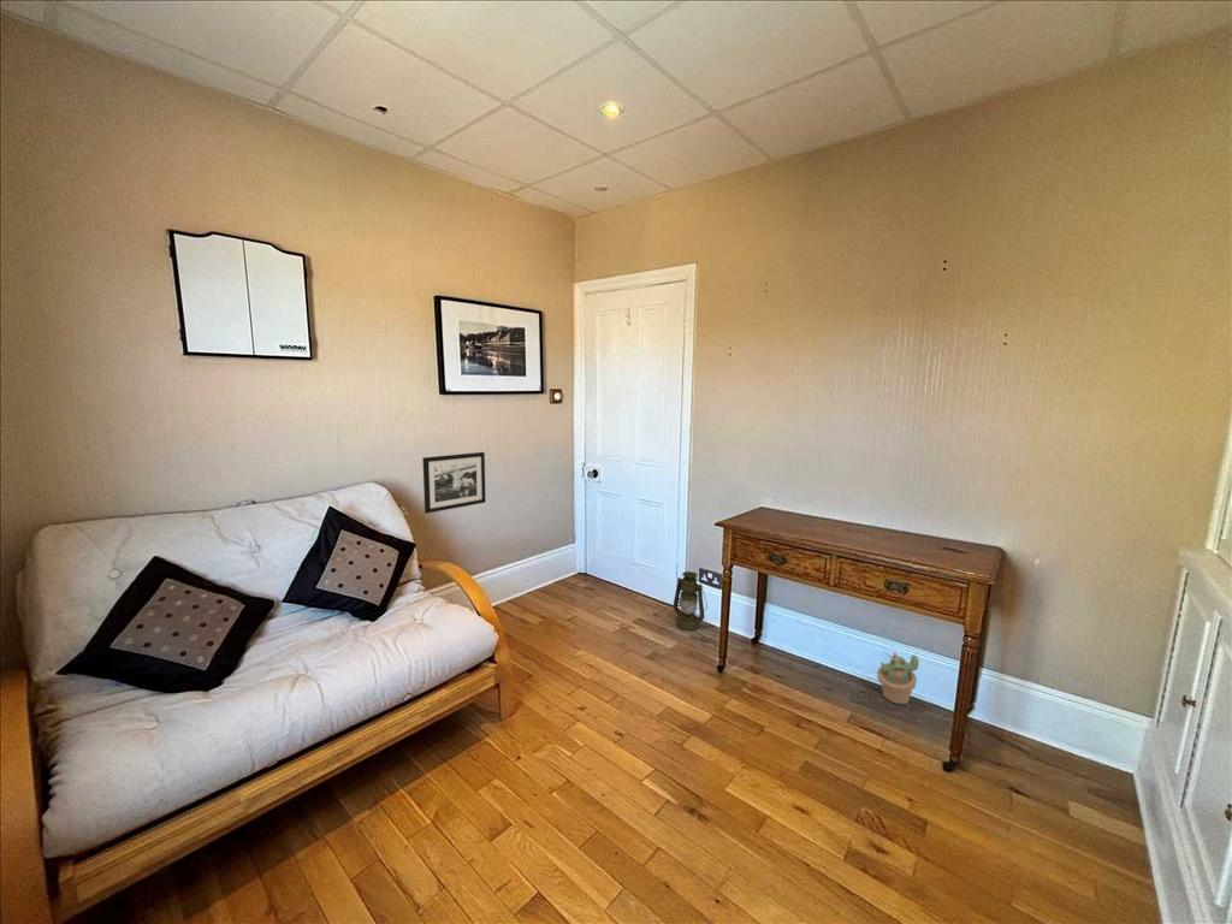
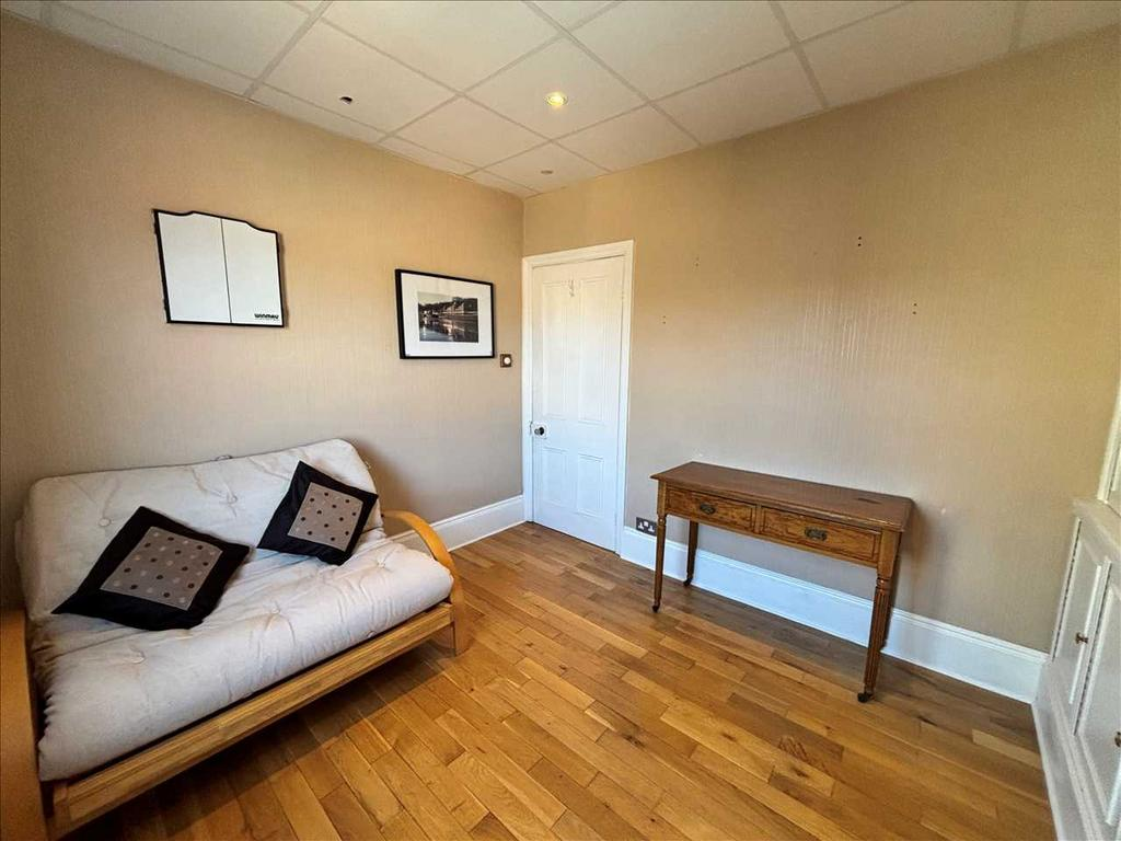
- lantern (689, 598)
- picture frame (455, 481)
- decorative plant (896, 675)
